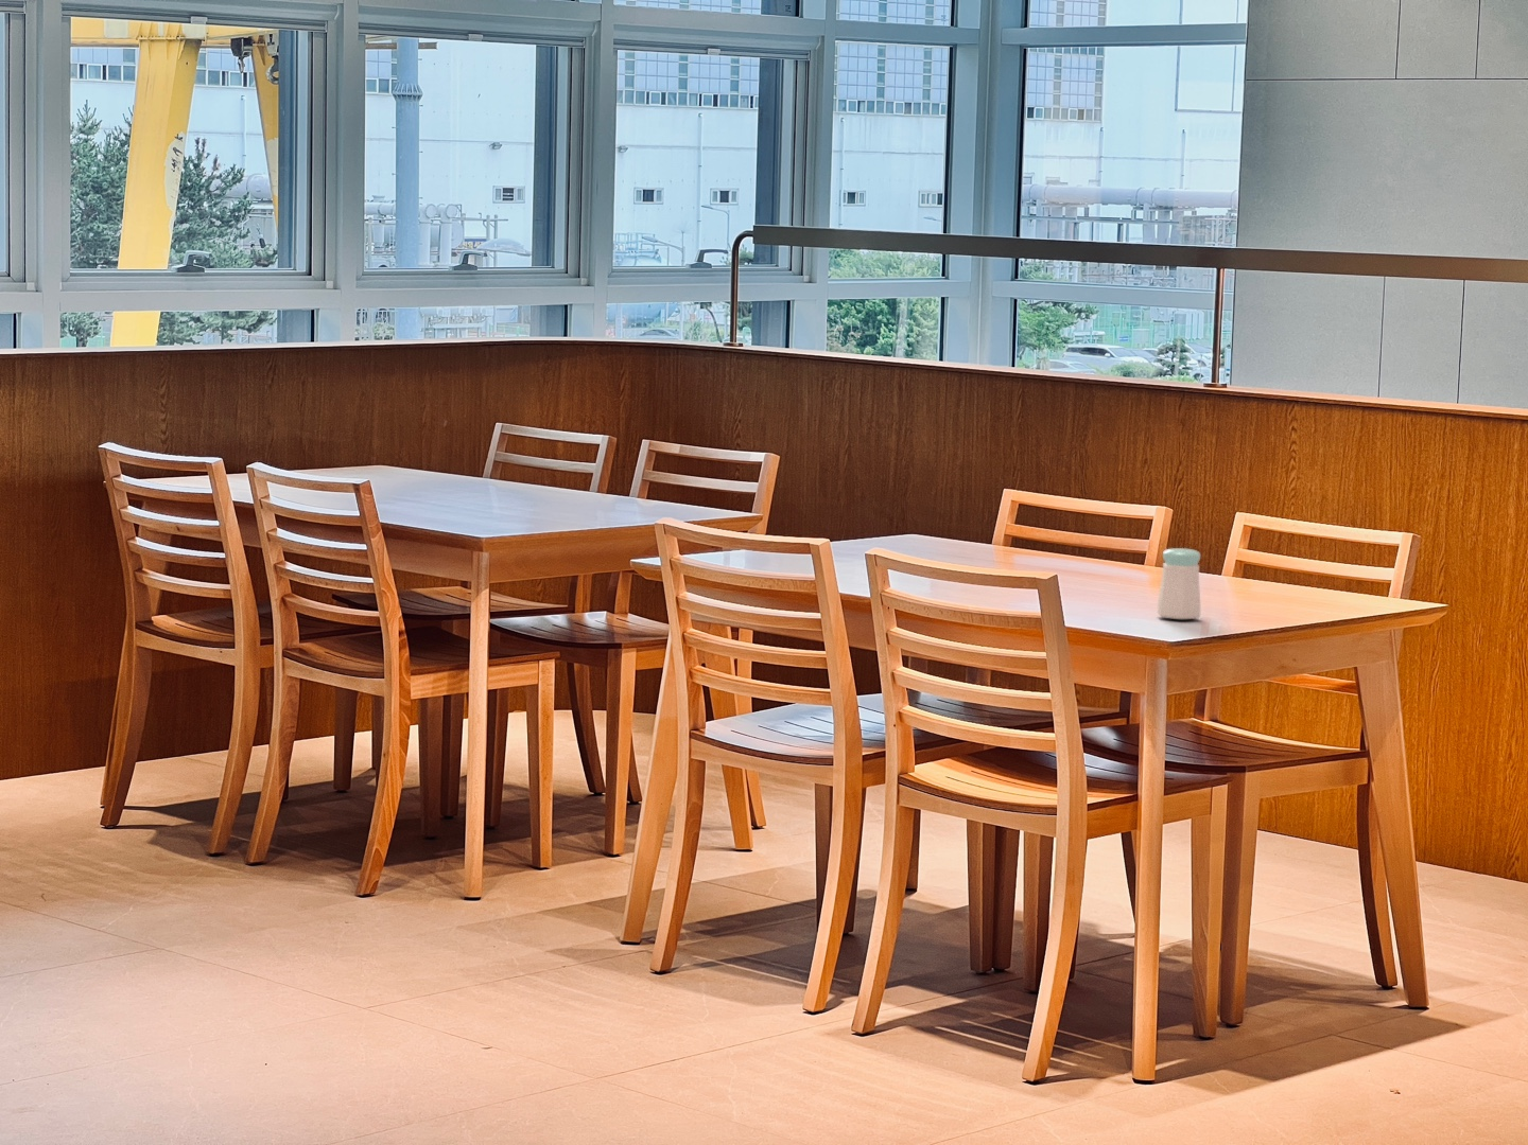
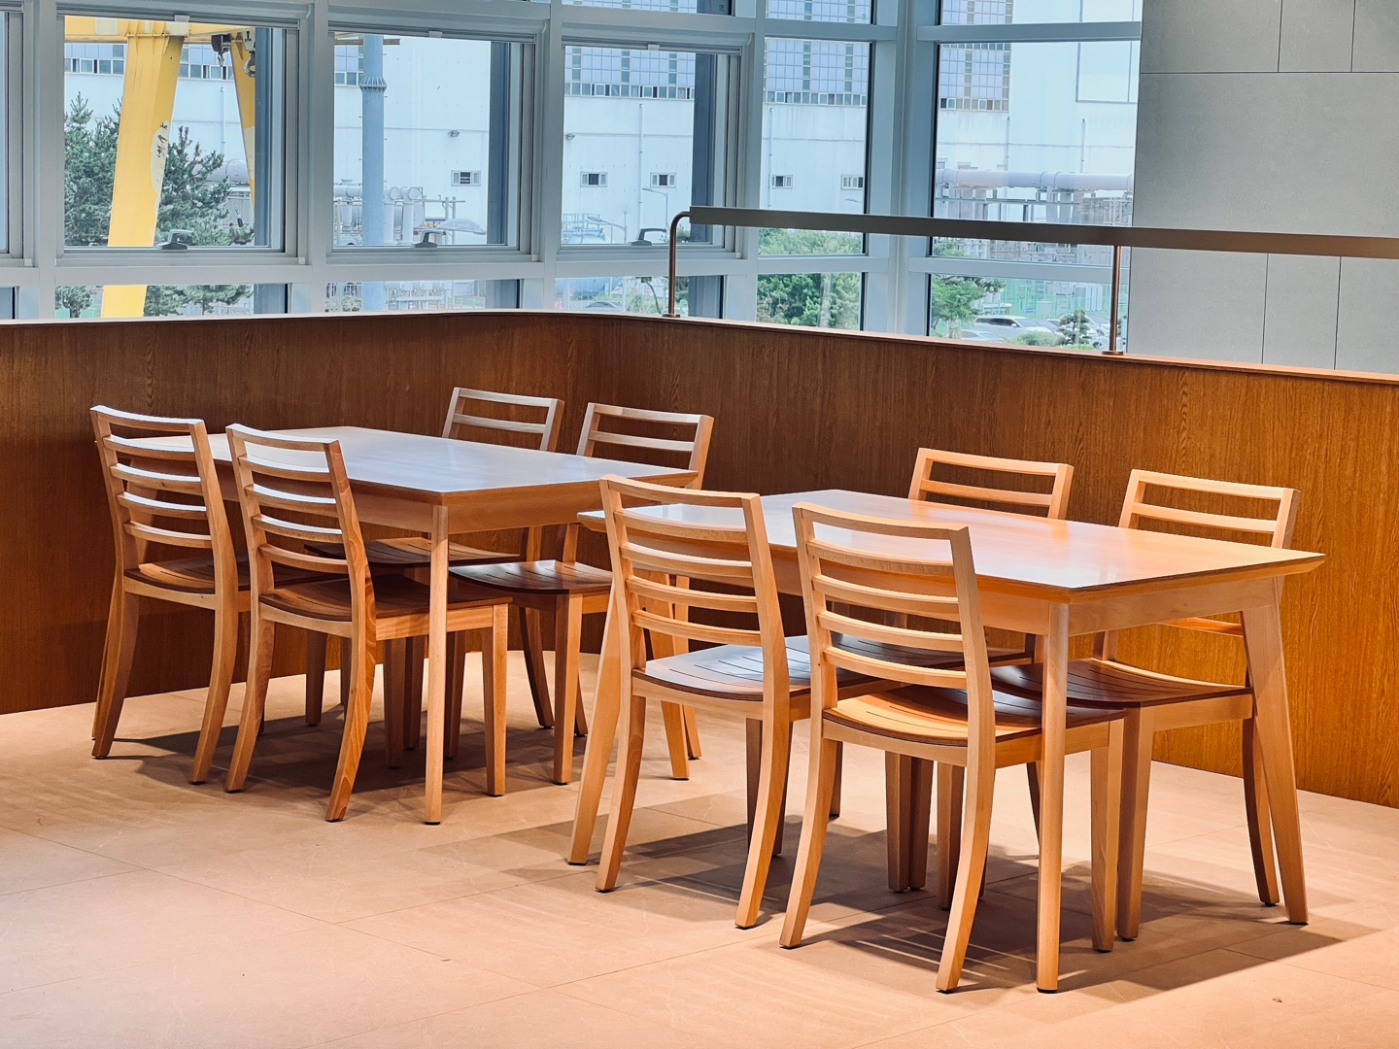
- salt shaker (1180, 583)
